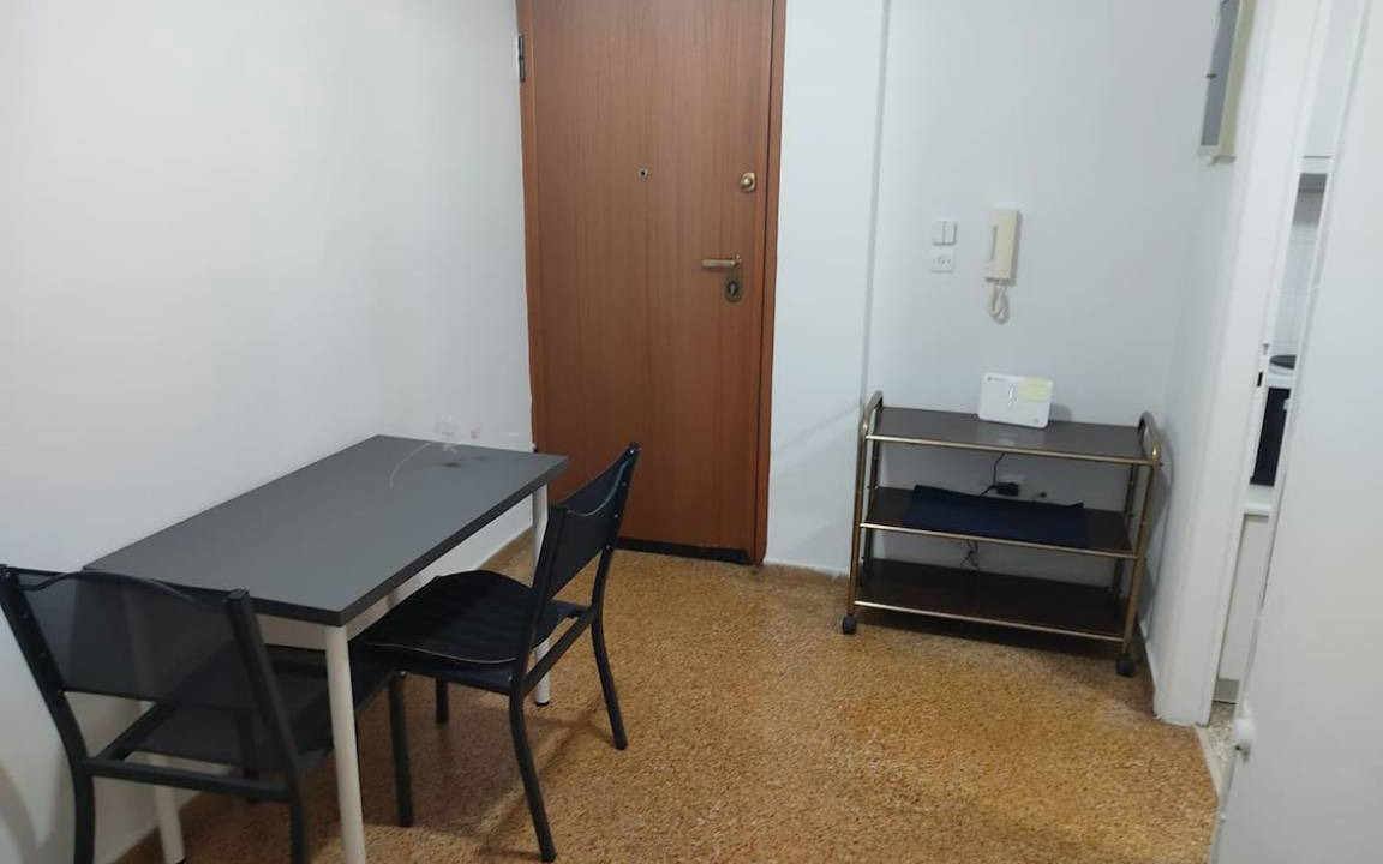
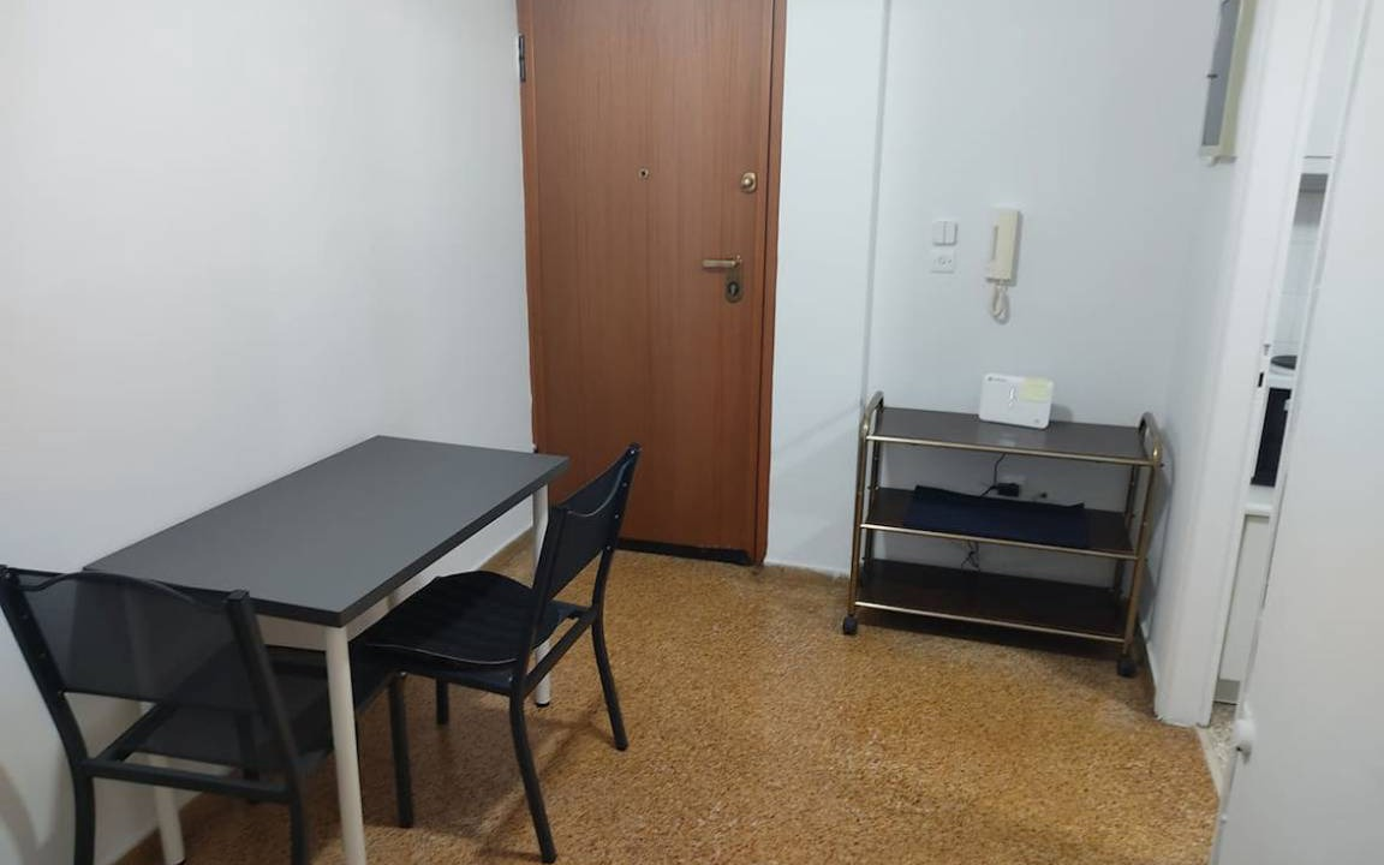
- flower (453, 448)
